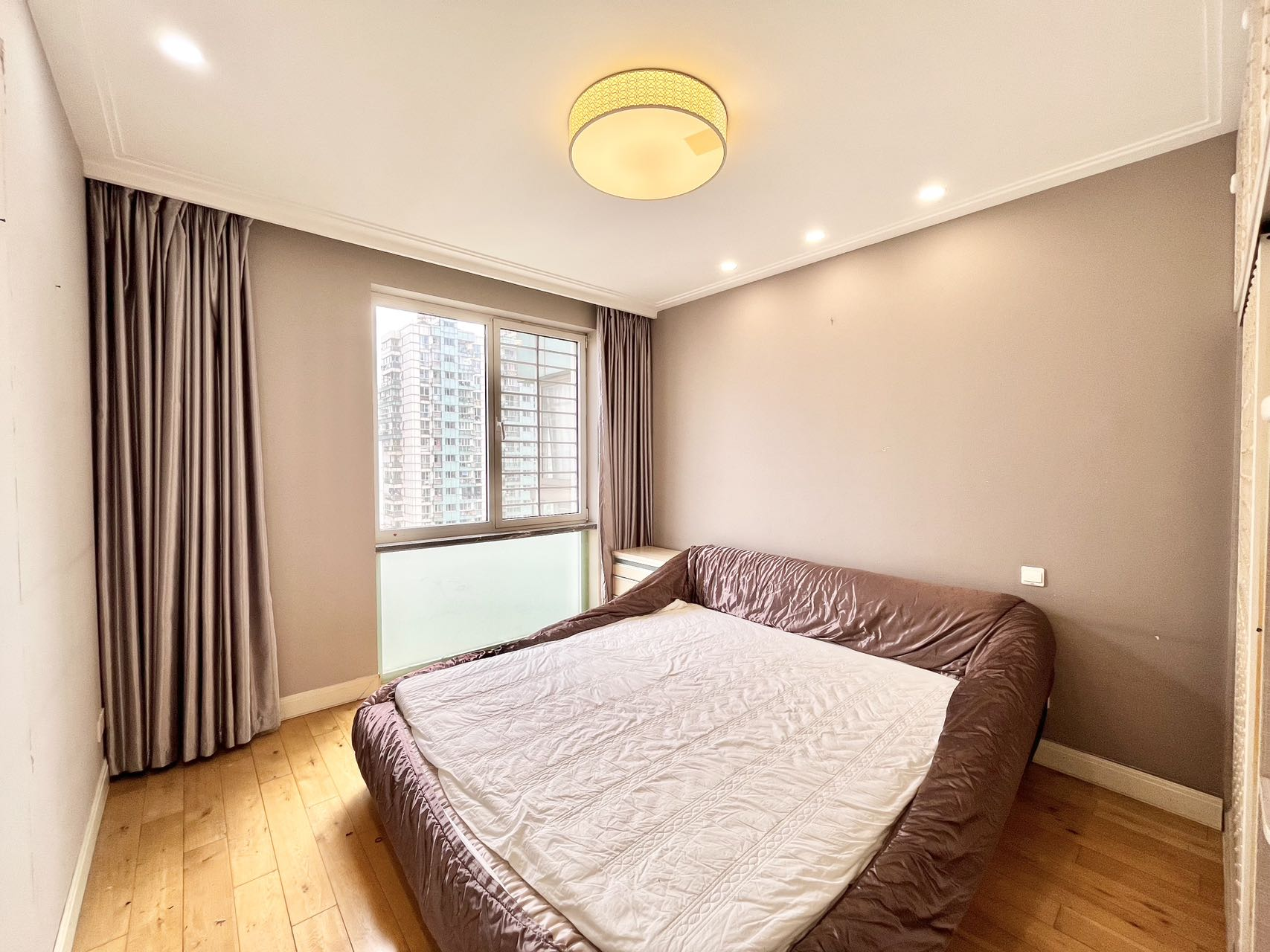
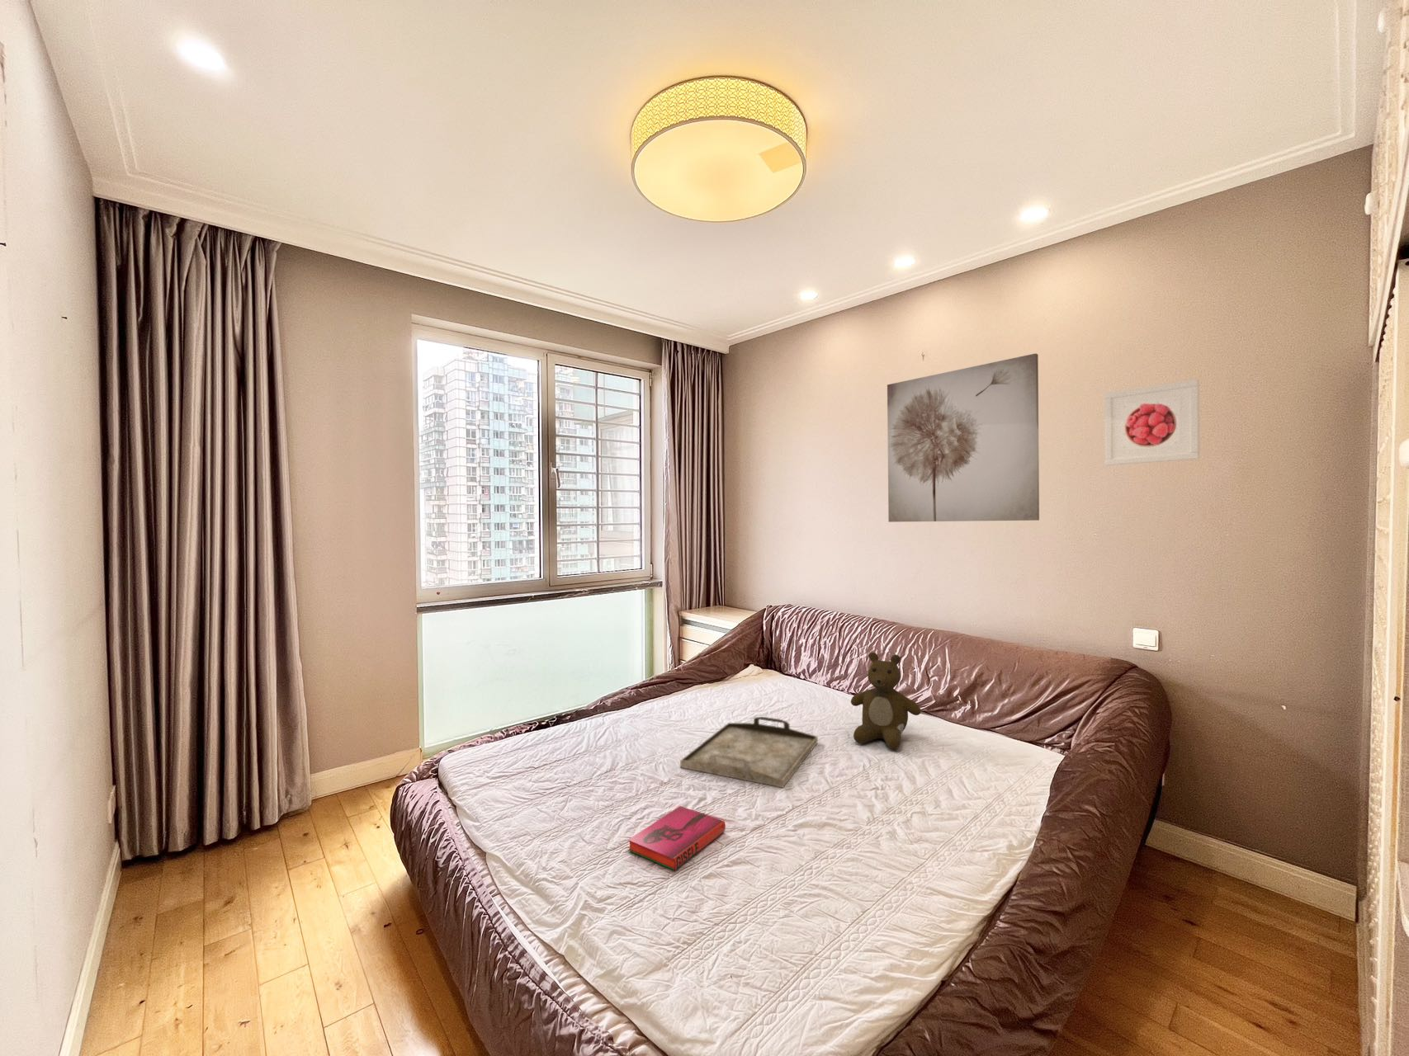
+ teddy bear (882, 697)
+ serving tray (752, 745)
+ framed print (1149, 424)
+ hardback book (678, 835)
+ wall art (956, 446)
